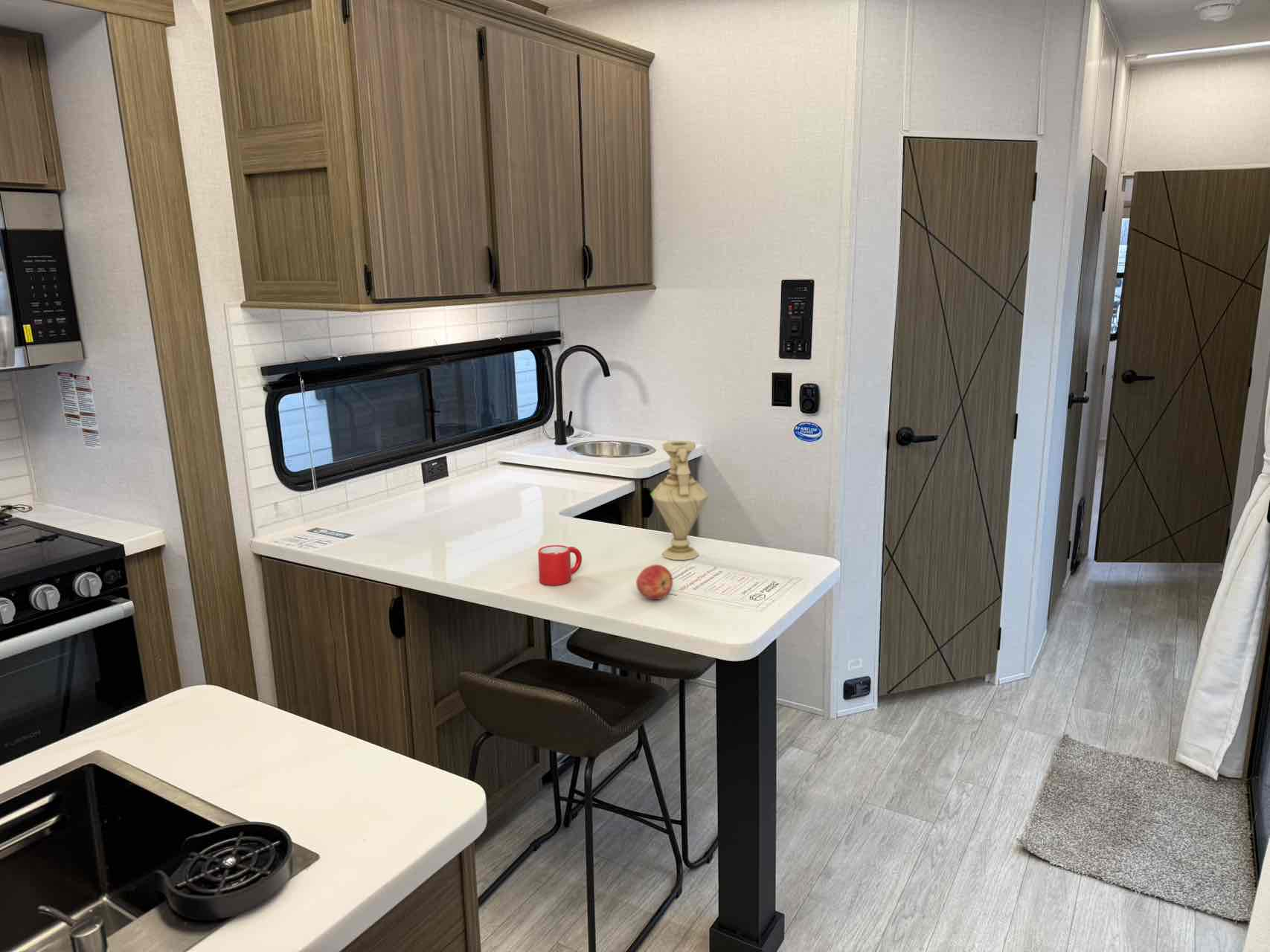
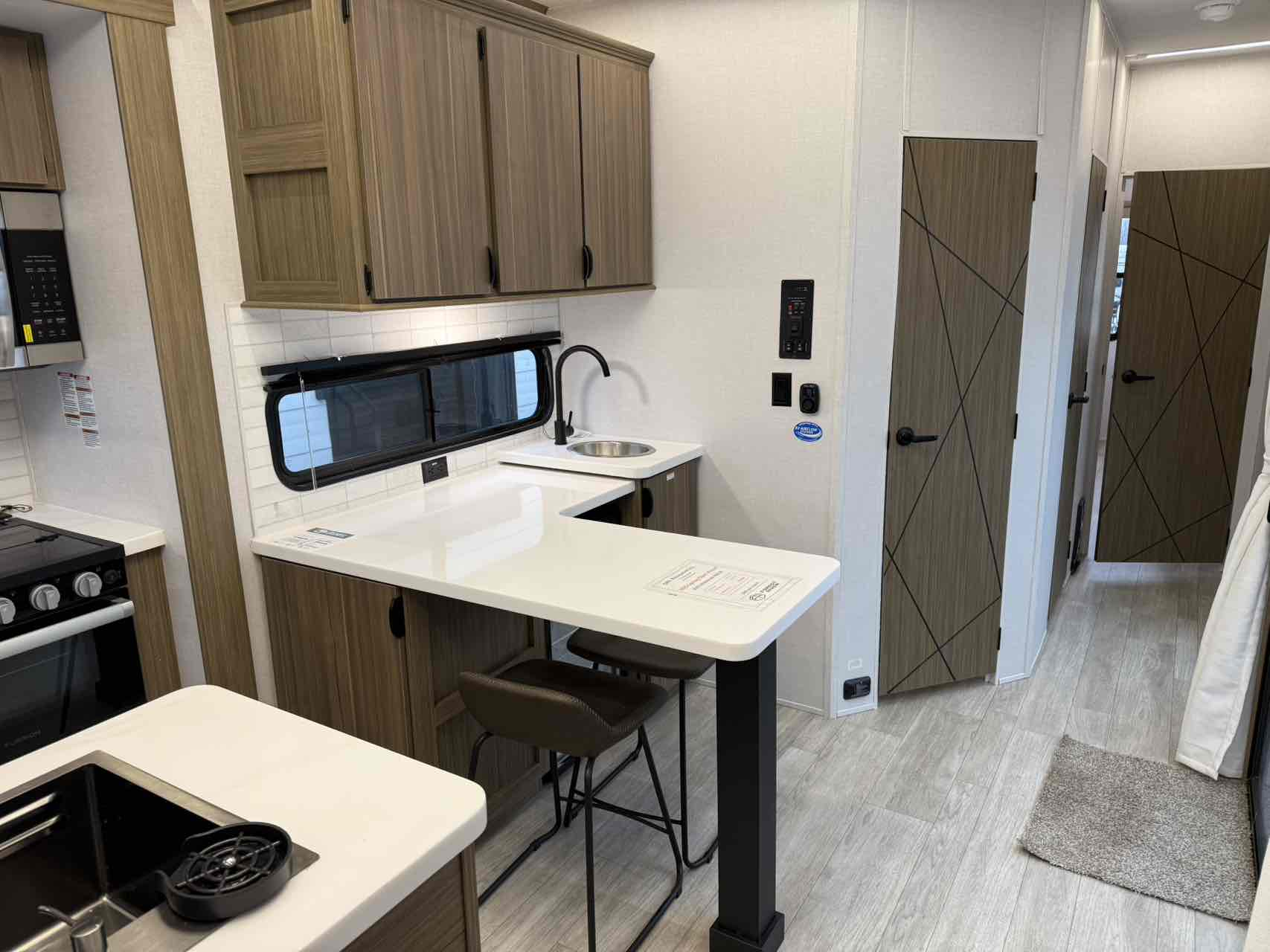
- mug (561, 562)
- apple (655, 582)
- vase (679, 499)
